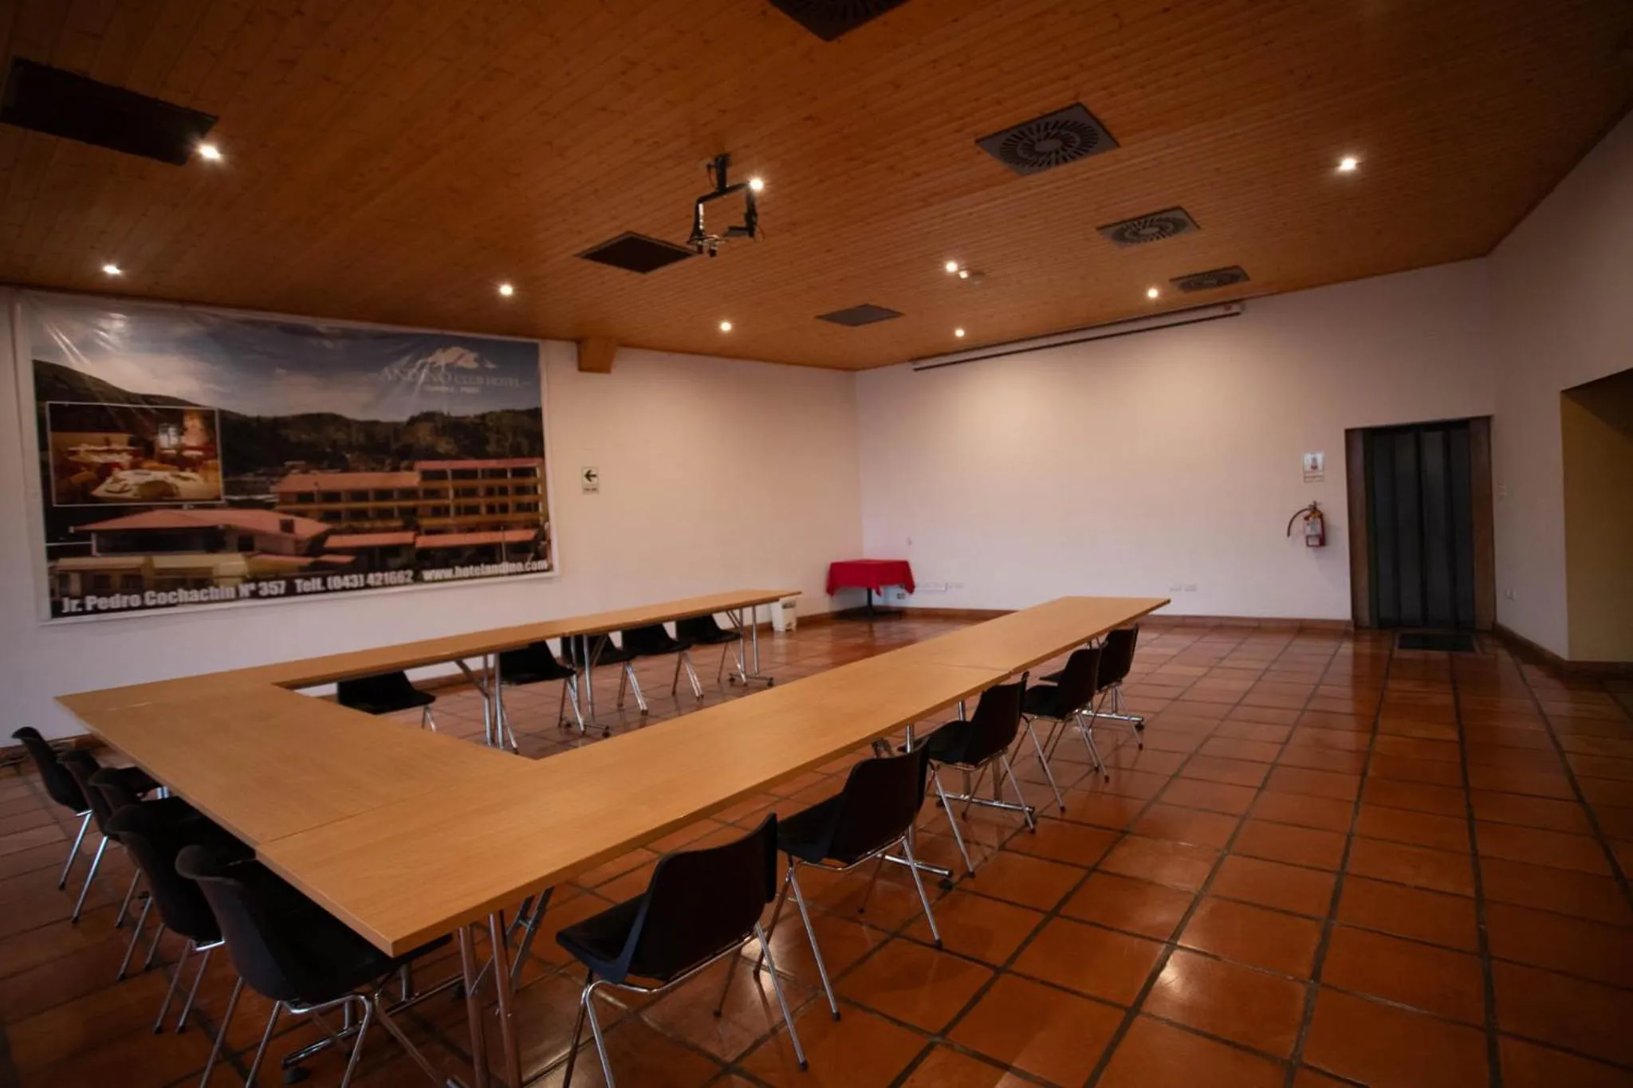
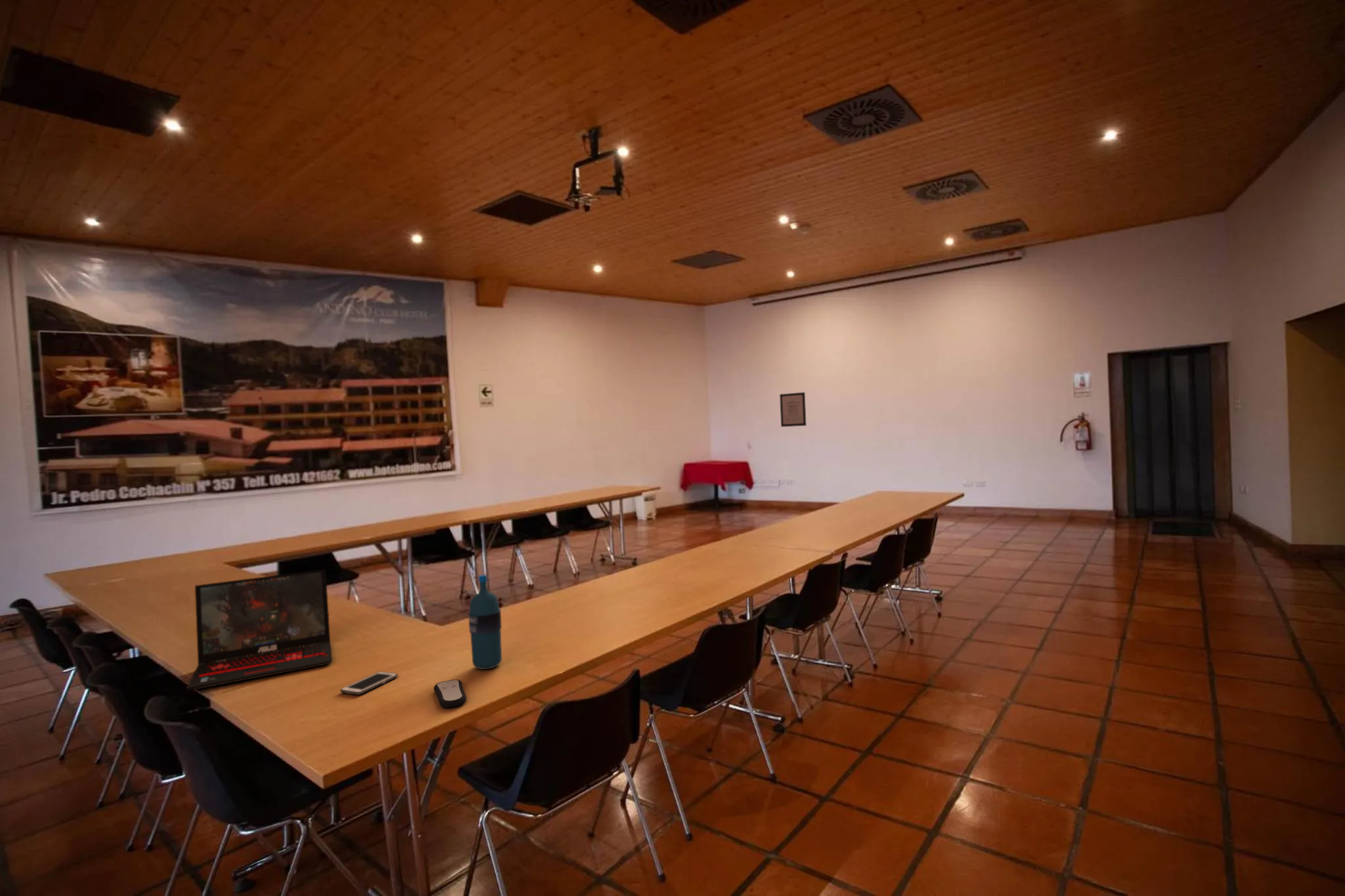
+ water bottle (485, 621)
+ wall art (793, 410)
+ laptop (263, 624)
+ remote control (451, 693)
+ cell phone (370, 683)
